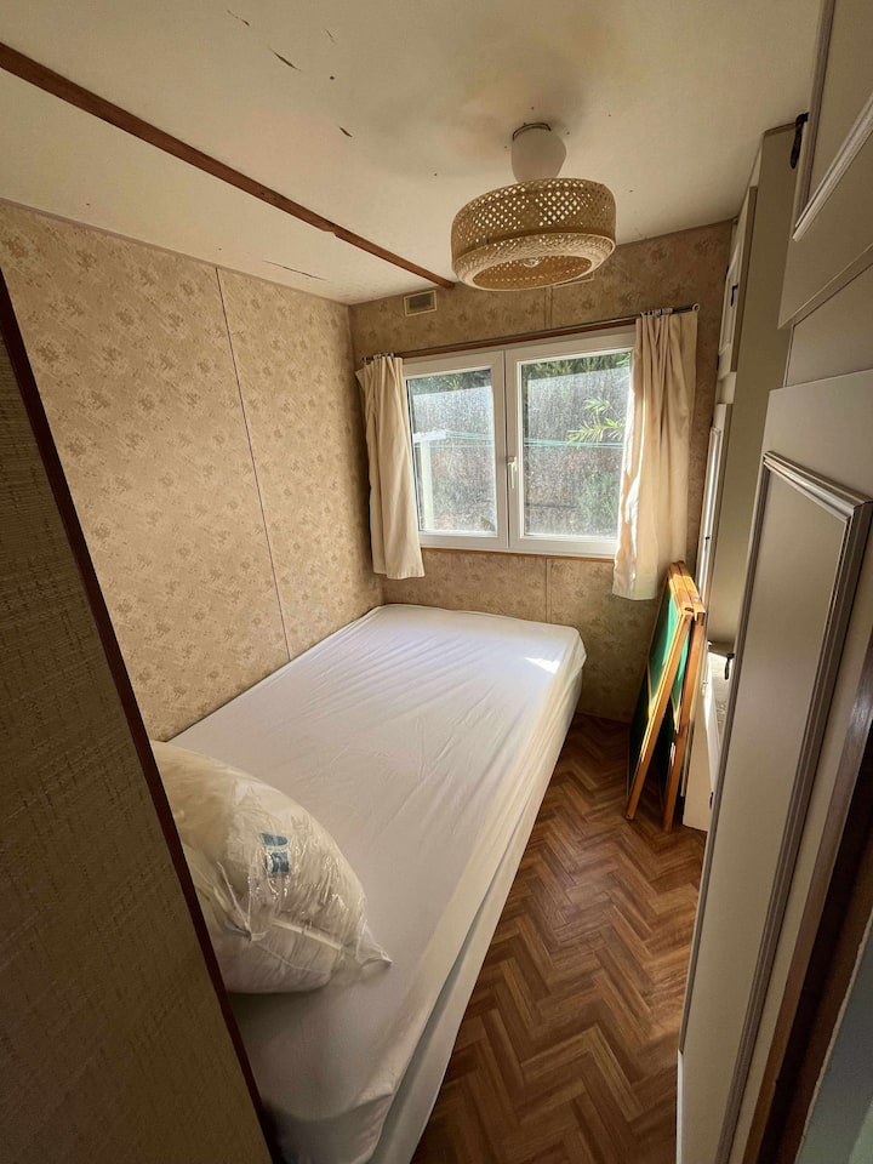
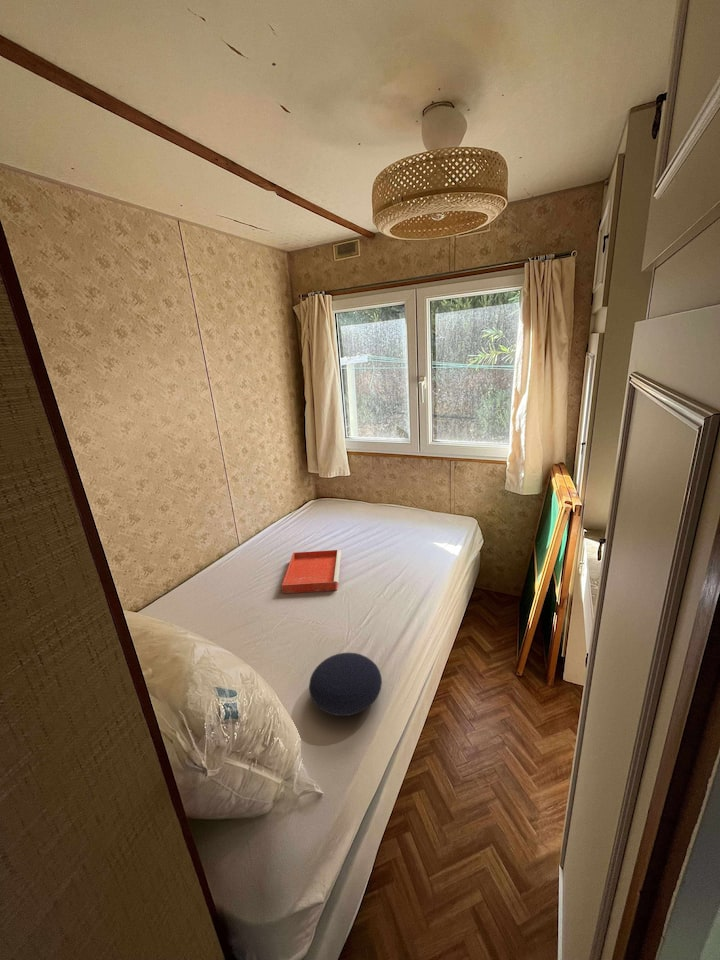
+ cushion (345, 681)
+ tray (314, 569)
